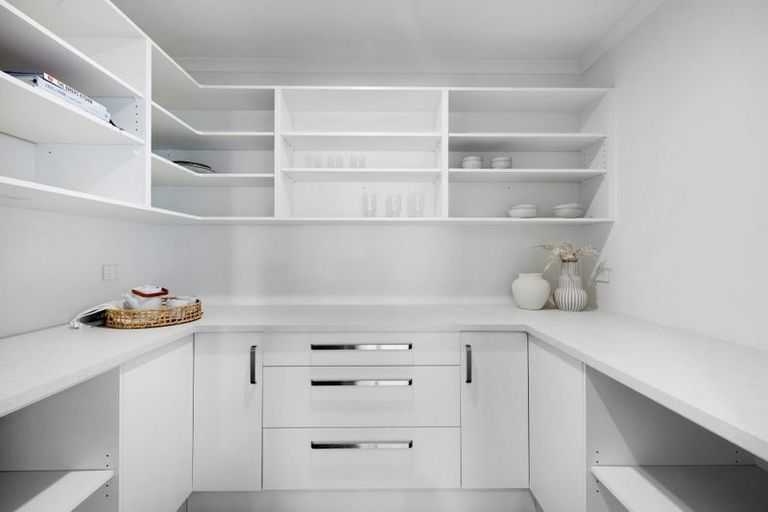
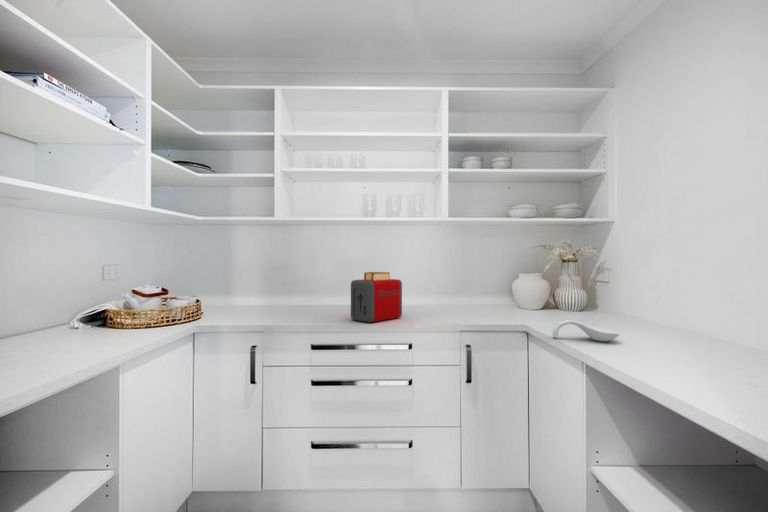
+ toaster (376, 295)
+ spoon rest (585, 330)
